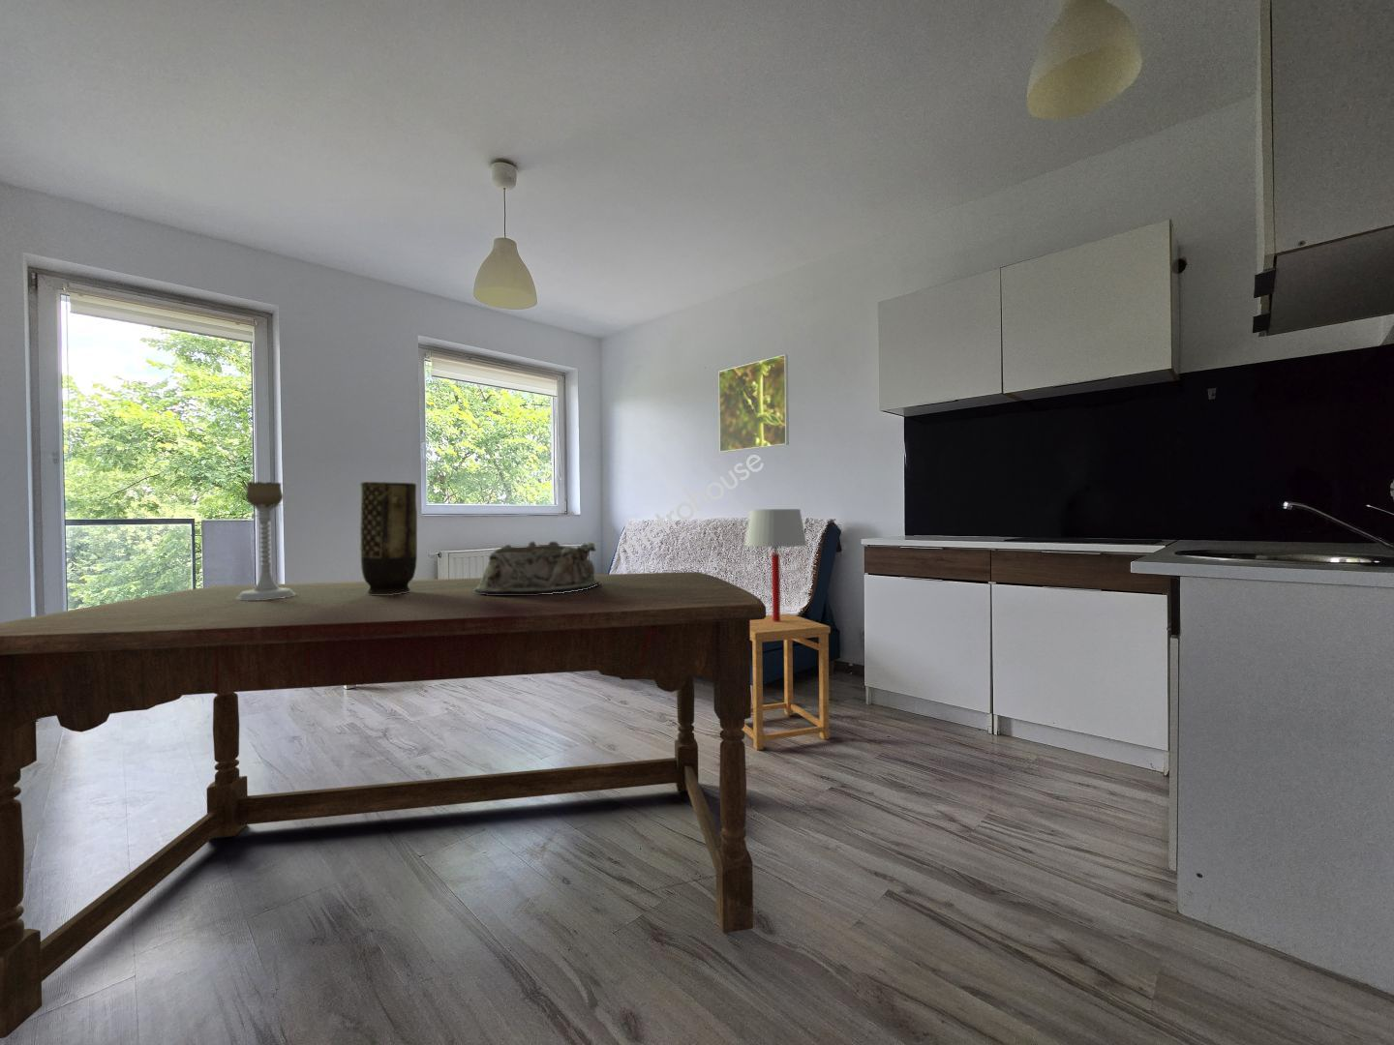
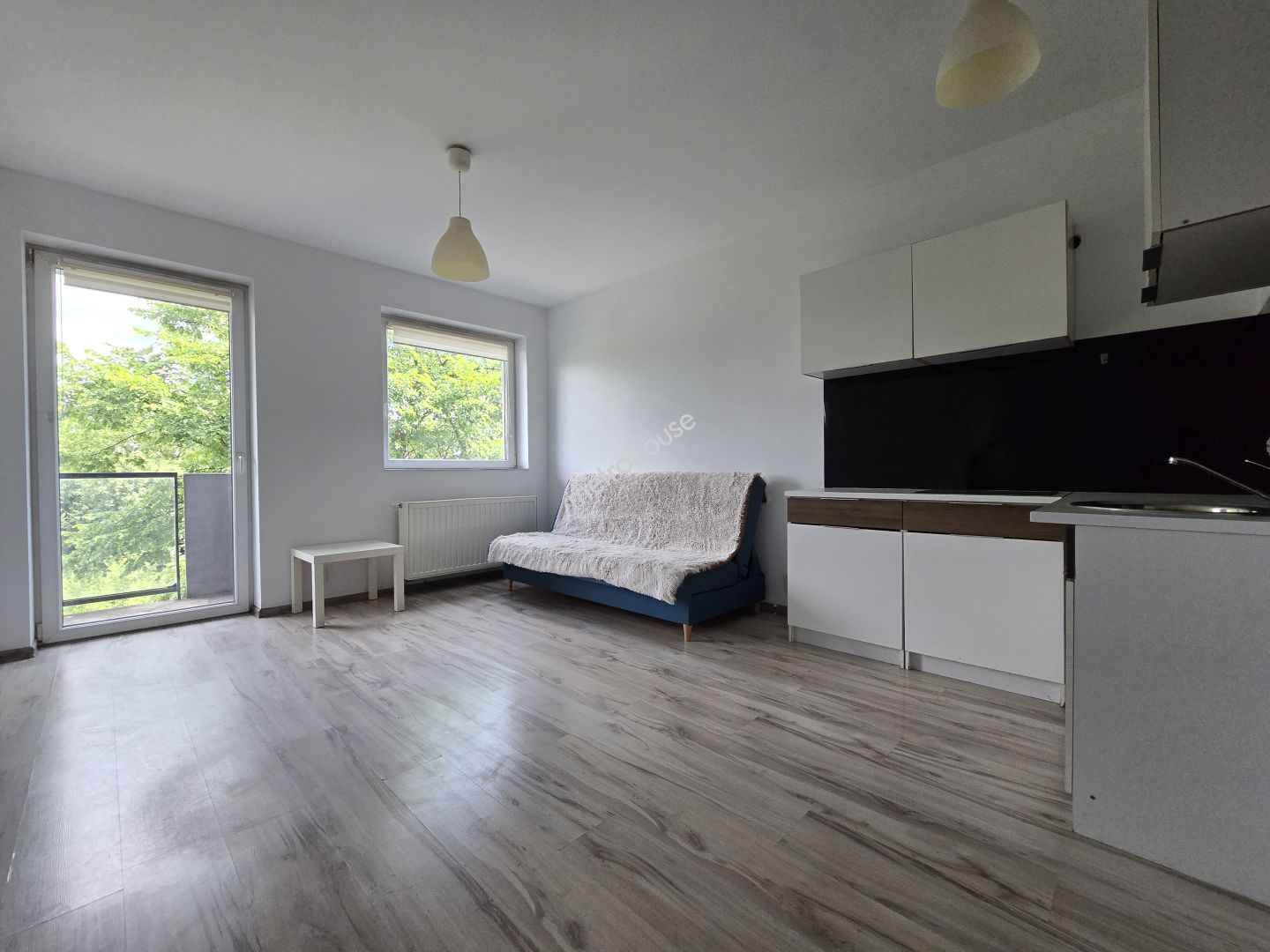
- side table (784, 675)
- table lamp (775, 564)
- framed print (751, 405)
- vase (389, 537)
- candle holder (266, 539)
- dining table (454, 777)
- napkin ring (541, 564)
